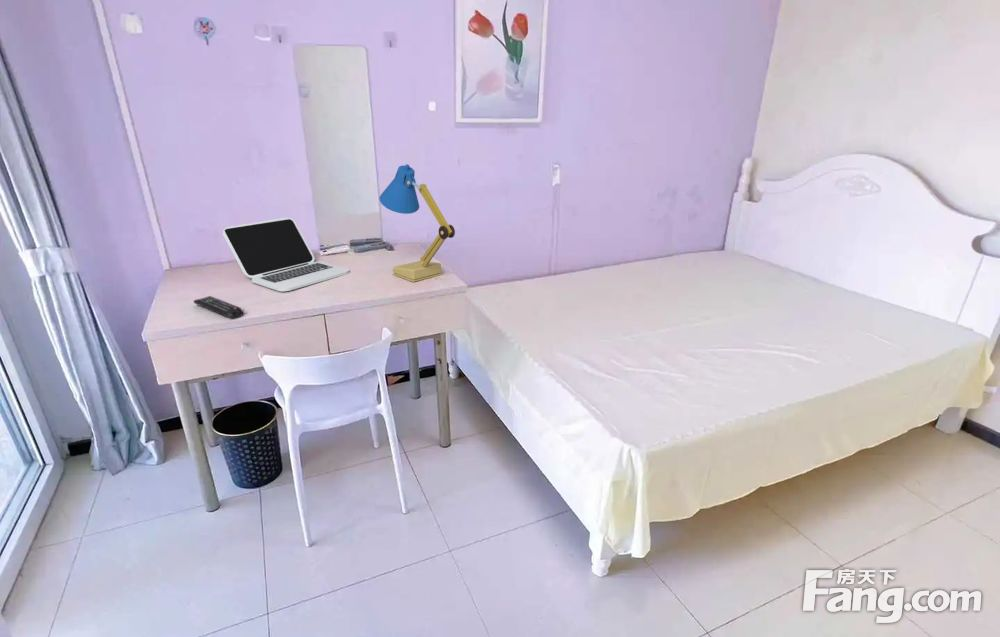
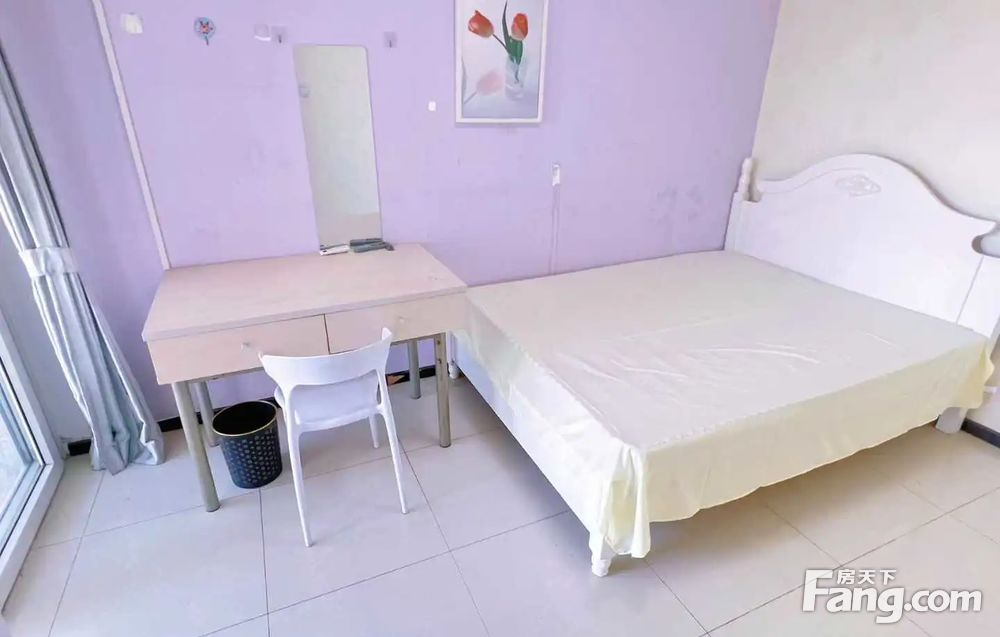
- desk lamp (413, 212)
- laptop (287, 251)
- remote control (217, 306)
